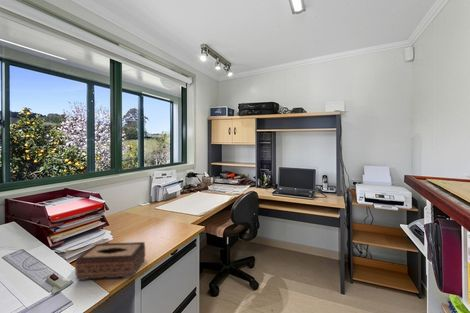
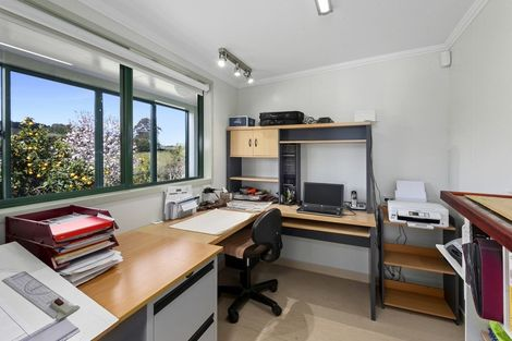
- tissue box (113, 259)
